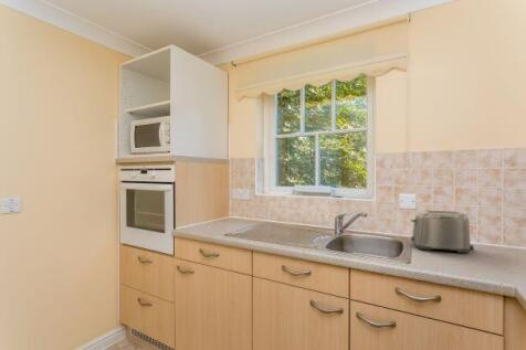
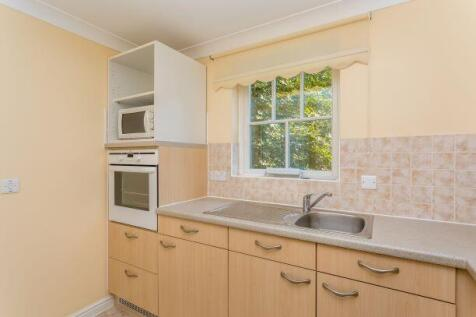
- toaster (442, 230)
